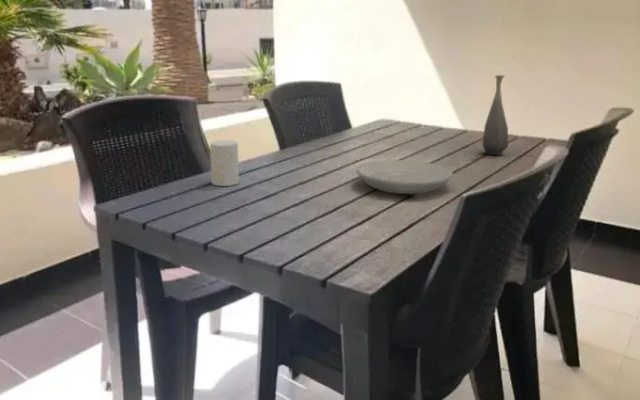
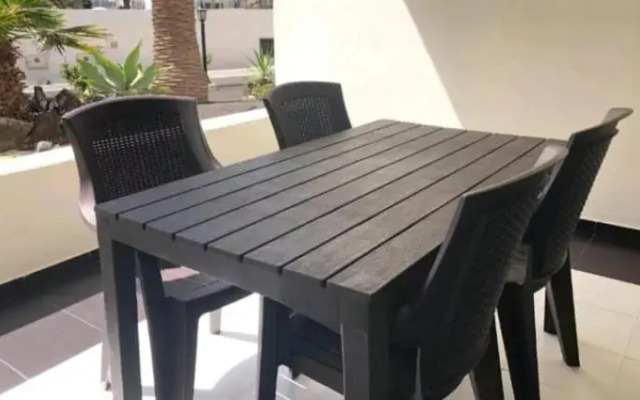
- plate (403, 177)
- cup (224, 162)
- bottle (496, 115)
